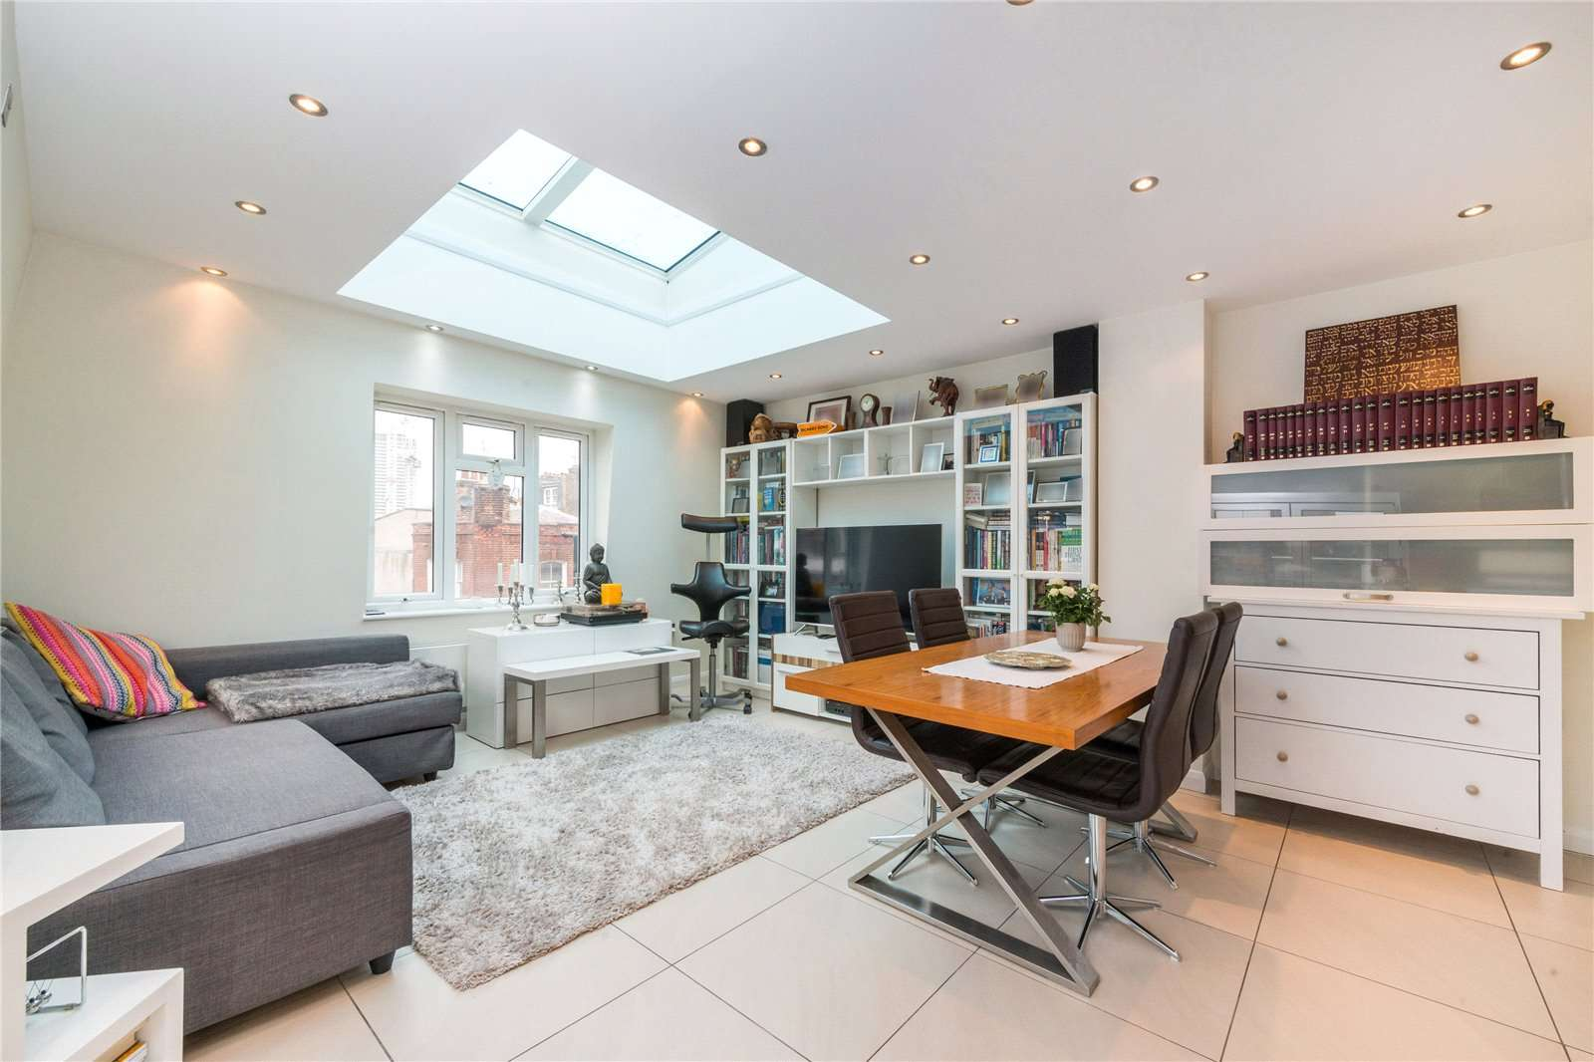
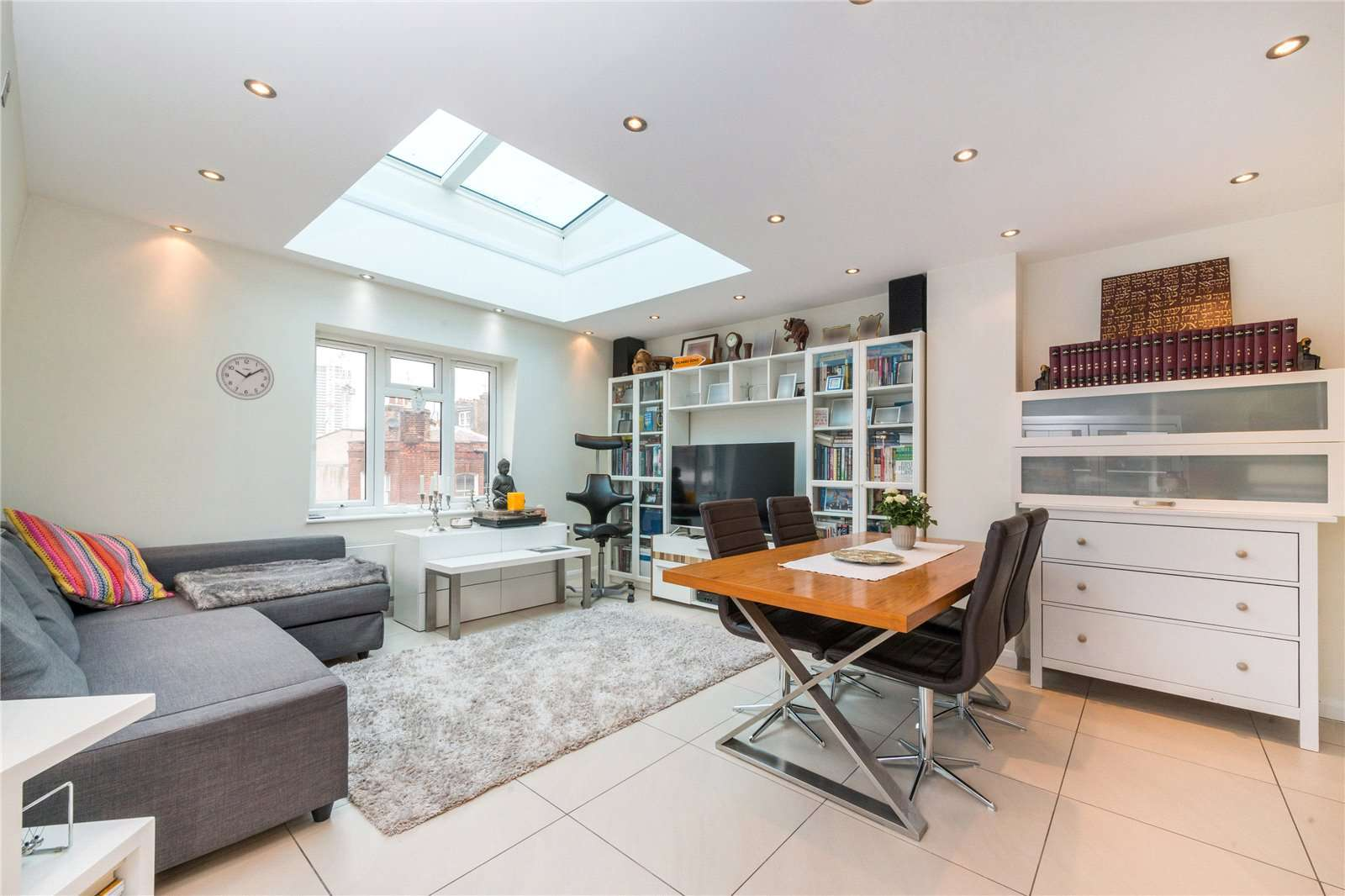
+ wall clock (245, 377)
